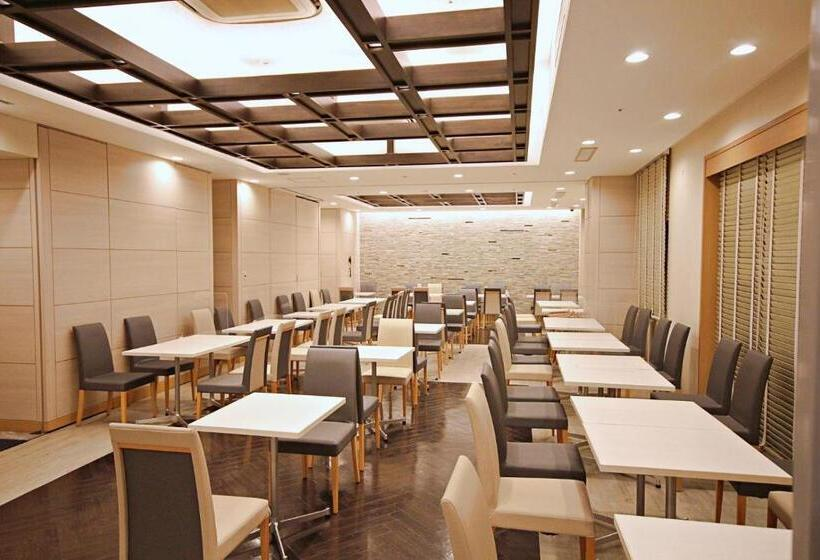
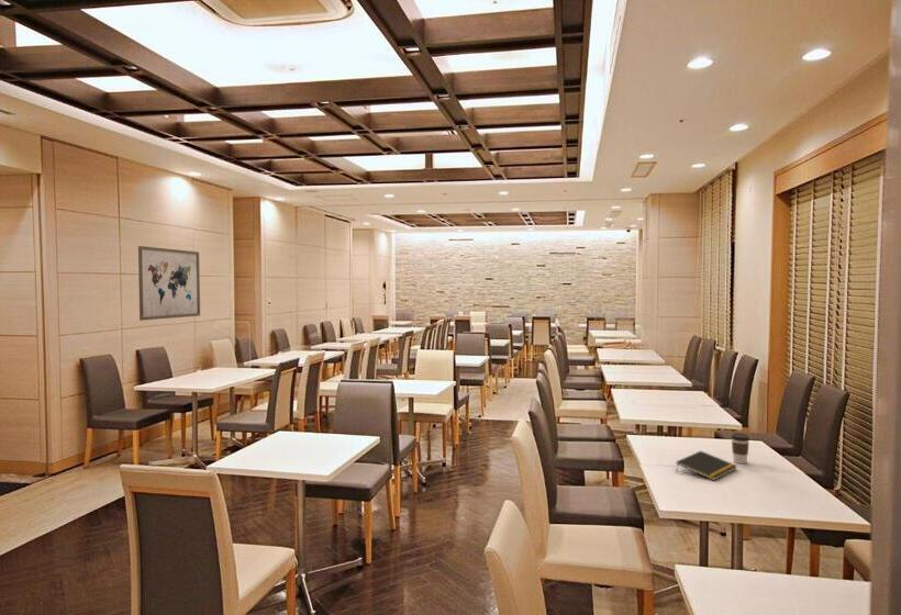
+ wall art (171, 283)
+ notepad (707, 465)
+ coffee cup (739, 448)
